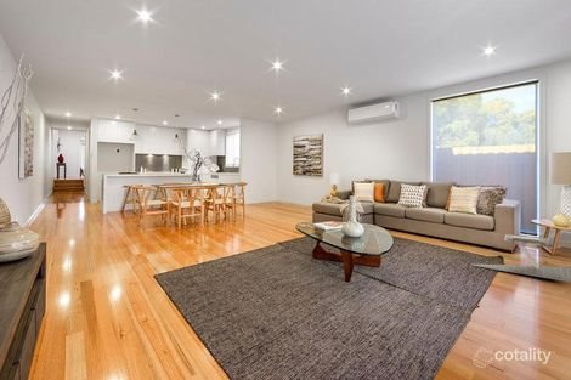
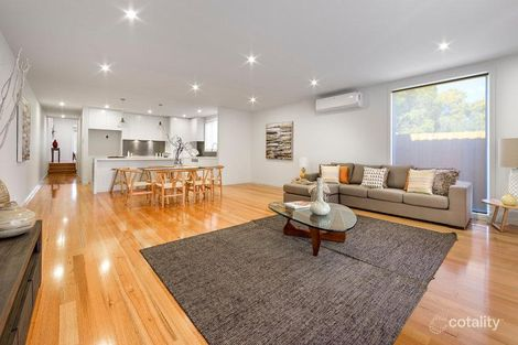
- side table (525, 251)
